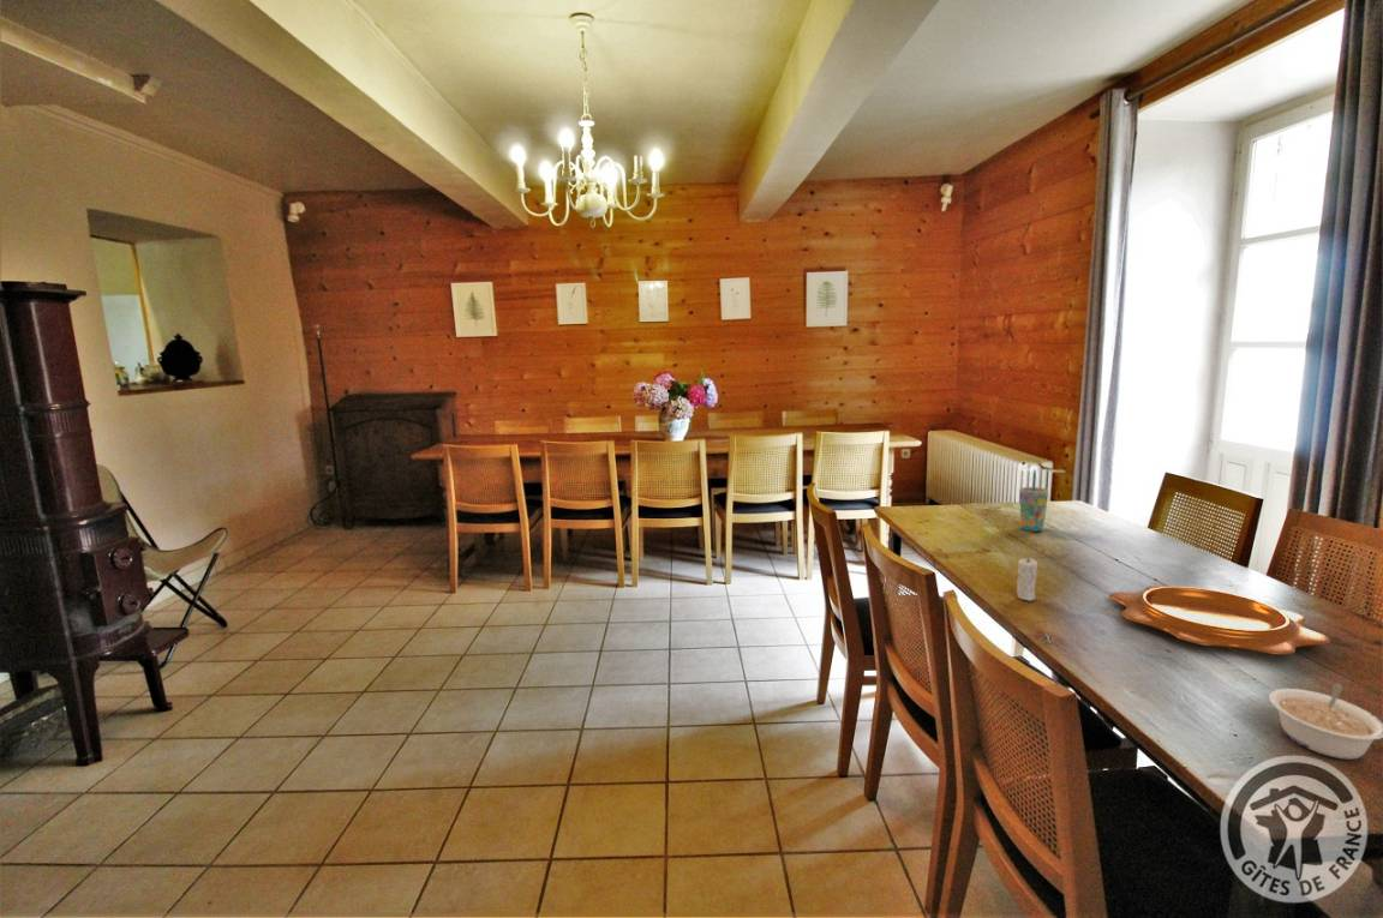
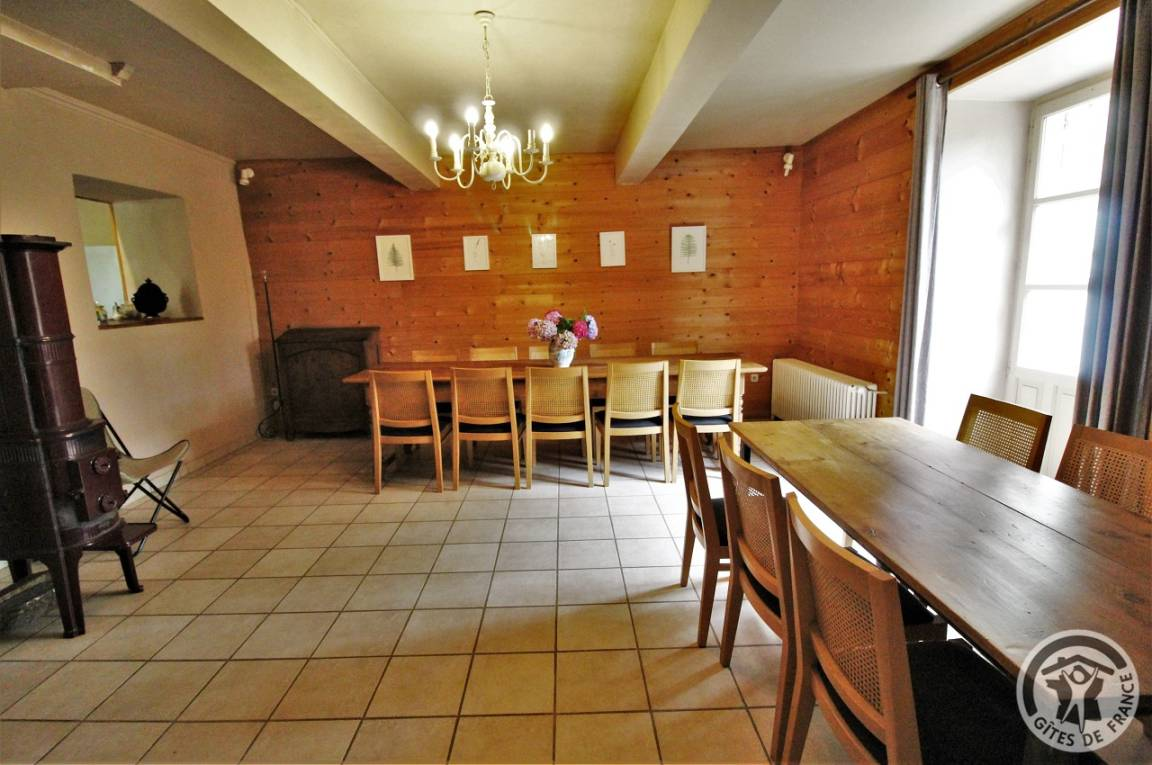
- legume (1321, 721)
- cup (1032, 499)
- candle (1026, 575)
- decorative bowl (1209, 614)
